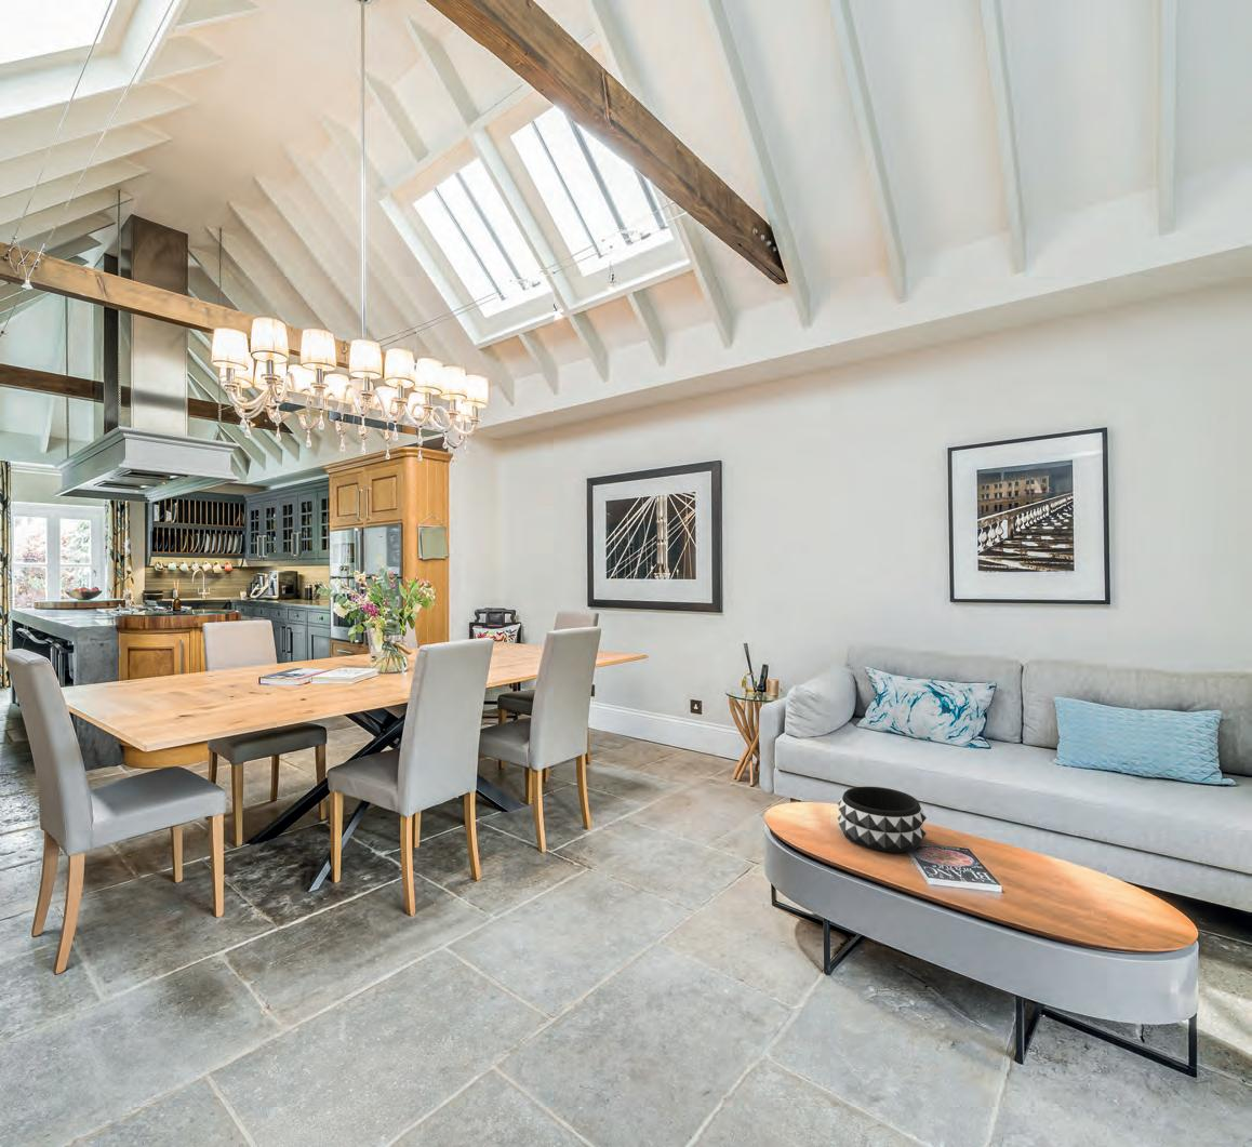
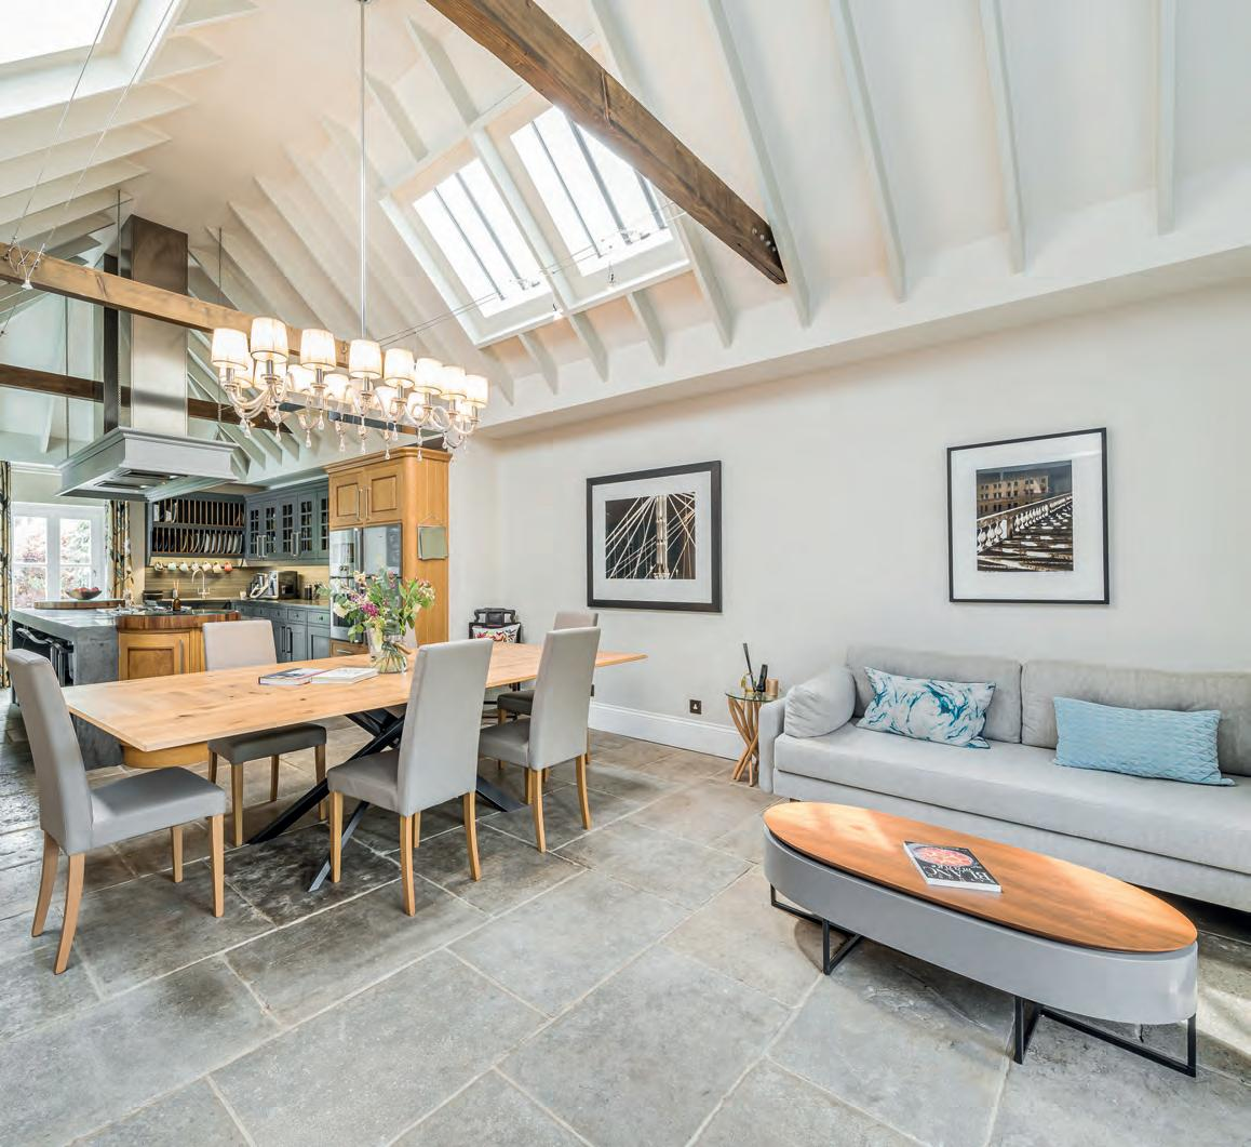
- decorative bowl (880, 818)
